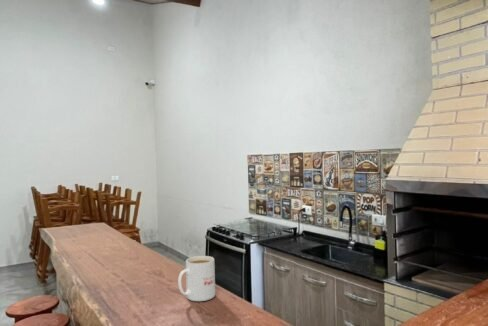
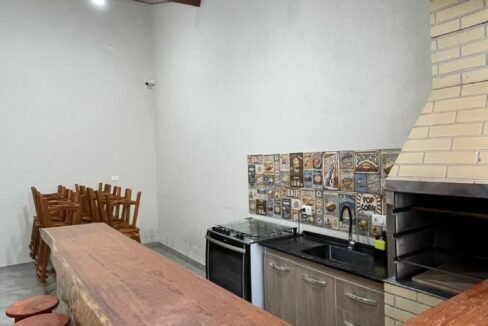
- mug (195, 279)
